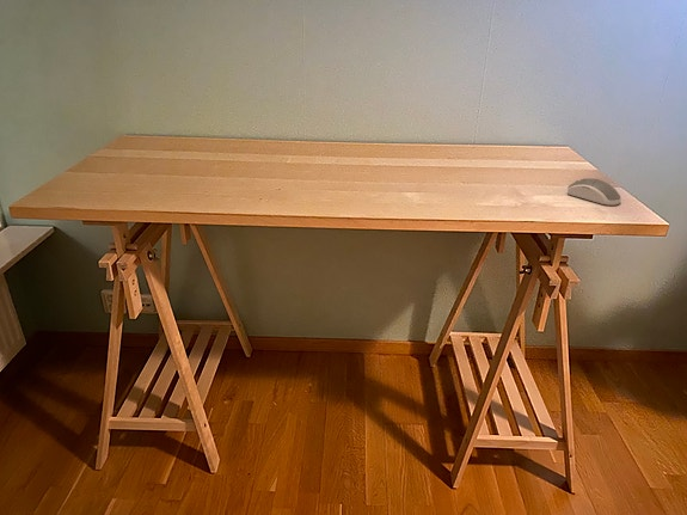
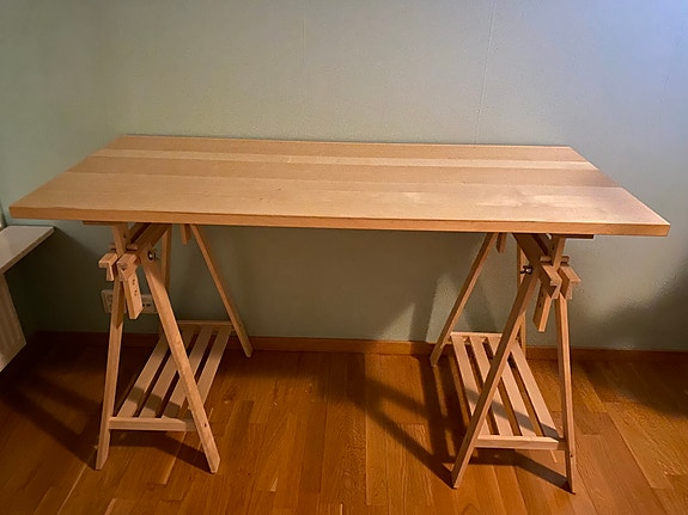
- computer mouse (595, 188)
